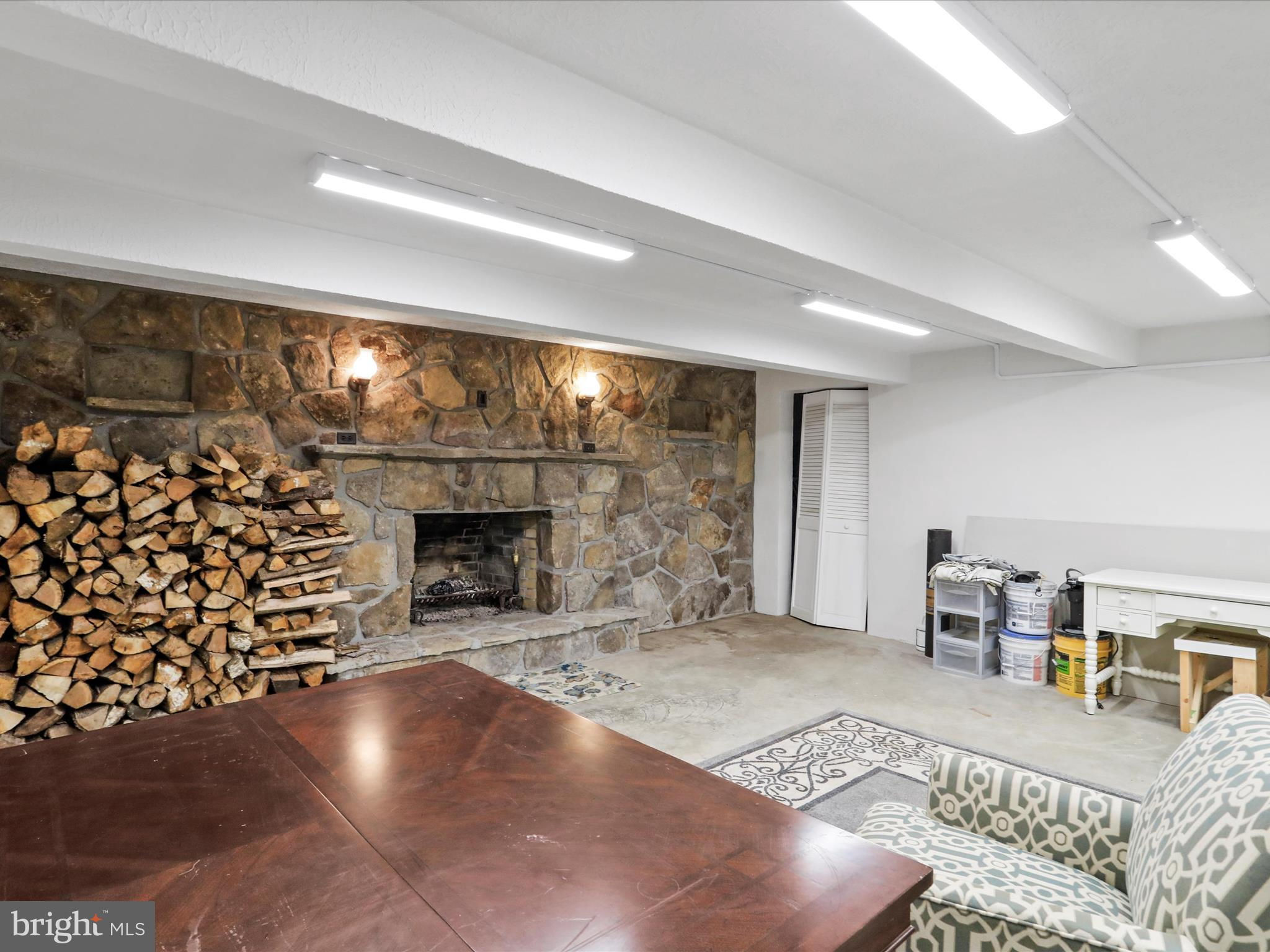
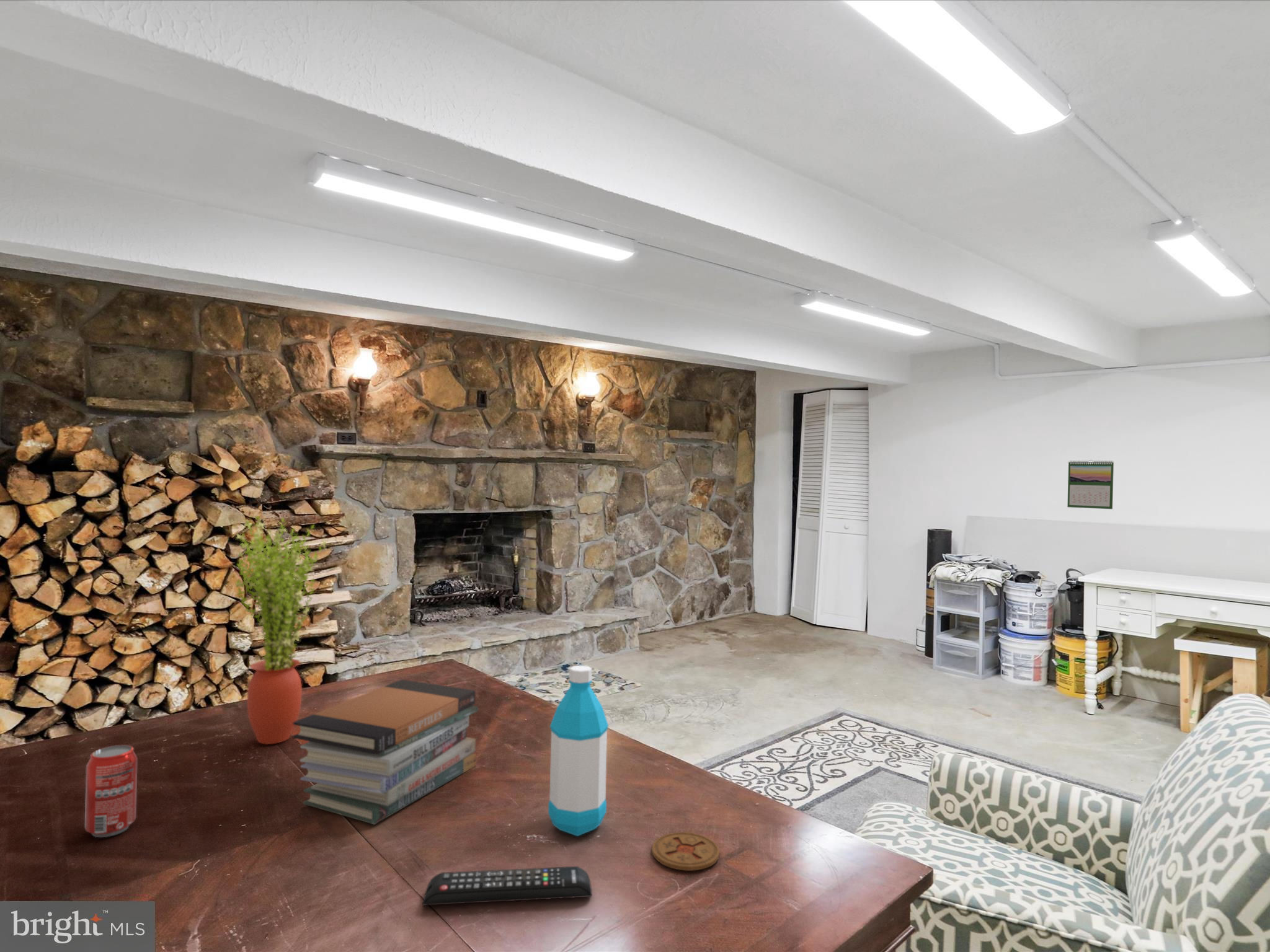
+ calendar (1090, 483)
+ water bottle (579, 747)
+ coaster (685, 850)
+ potted plant (278, 630)
+ beverage can (111, 790)
+ remote control (508, 887)
+ book stack (391, 745)
